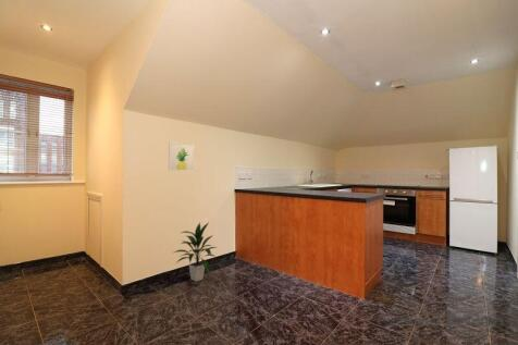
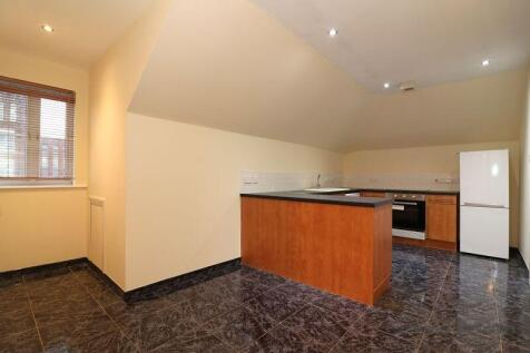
- wall art (182, 157)
- indoor plant (197, 251)
